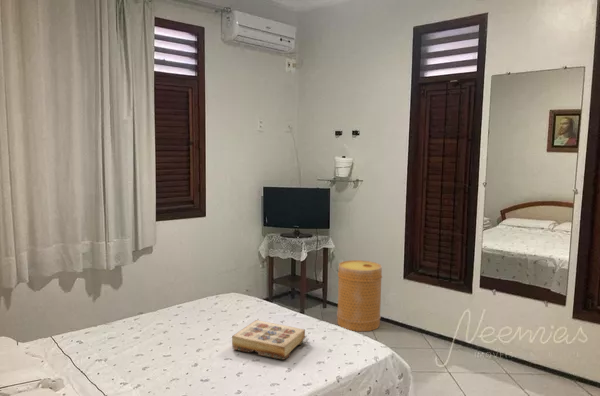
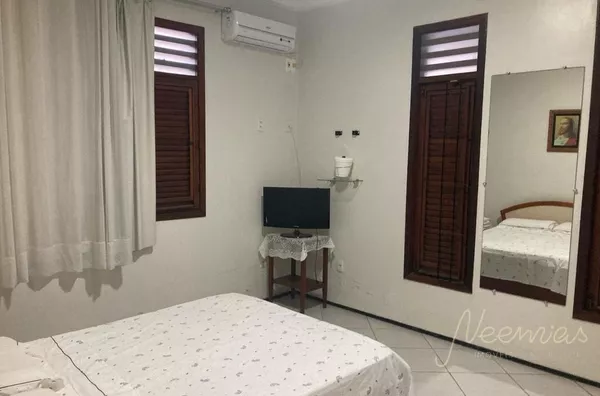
- basket (359, 294)
- book (272, 338)
